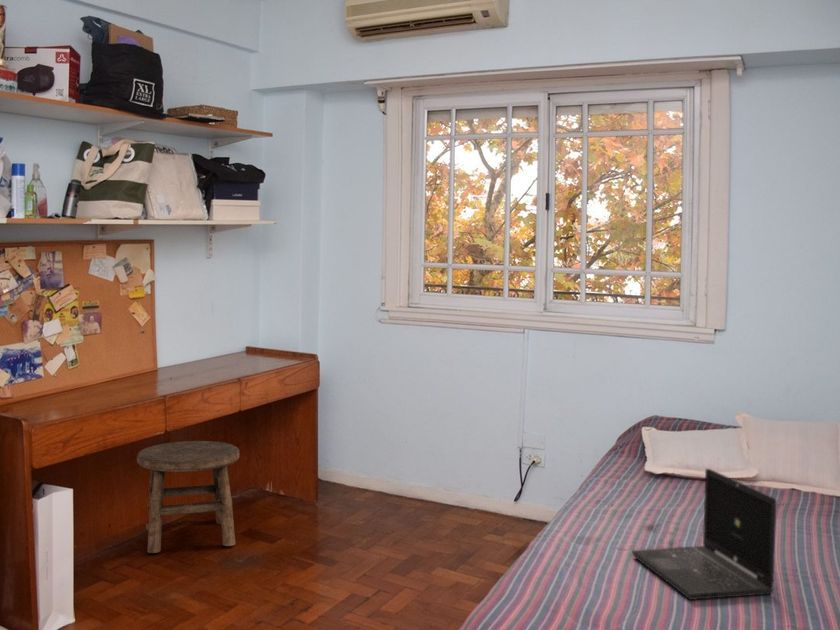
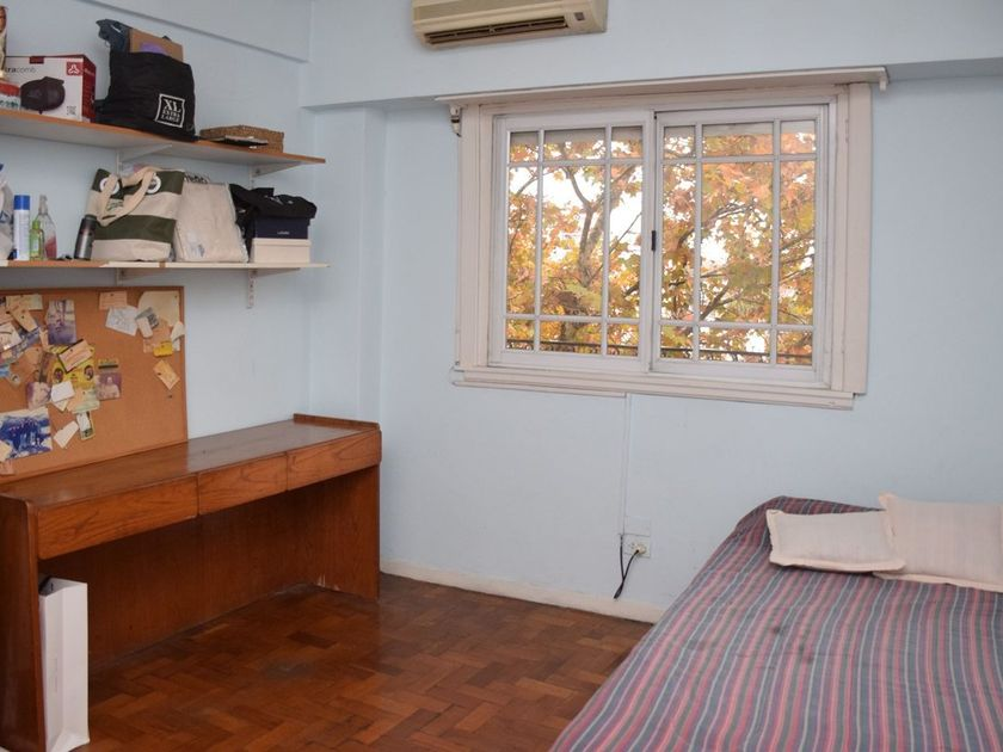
- stool (189, 493)
- laptop (703, 532)
